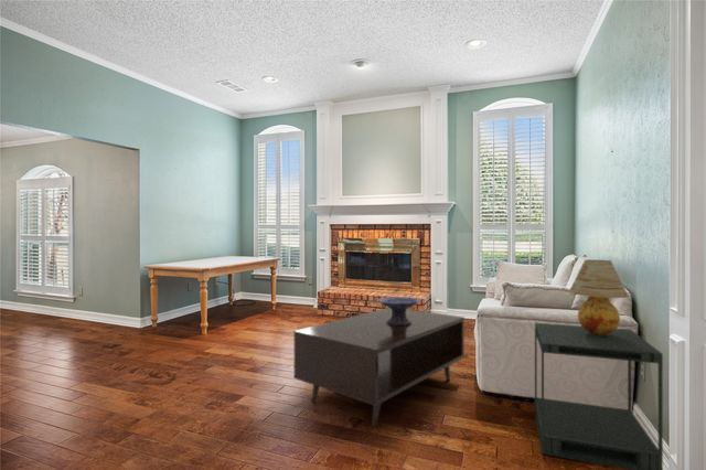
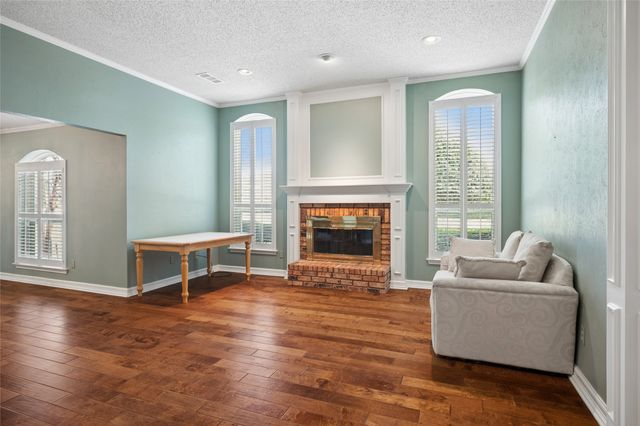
- side table (587, 404)
- coffee table (385, 356)
- table lamp (597, 297)
- decorative bowl (398, 310)
